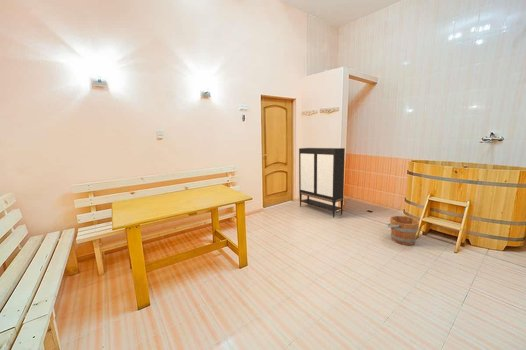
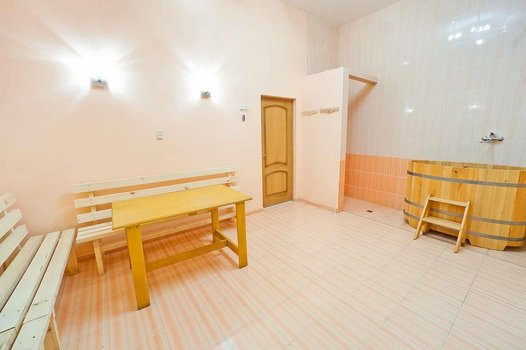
- storage cabinet (319, 180)
- bucket (402, 229)
